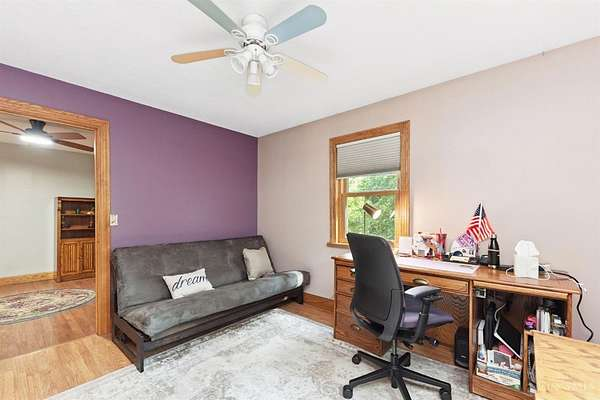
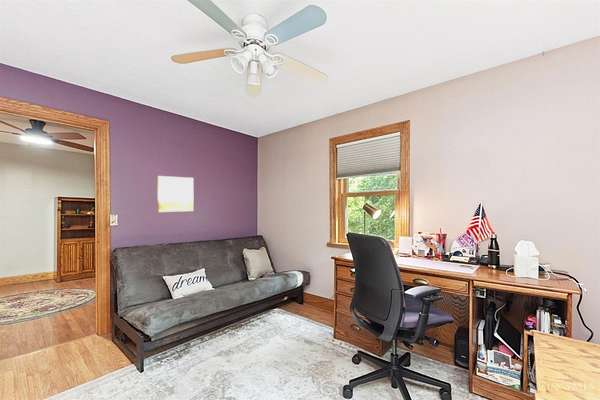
+ wall art (176, 194)
